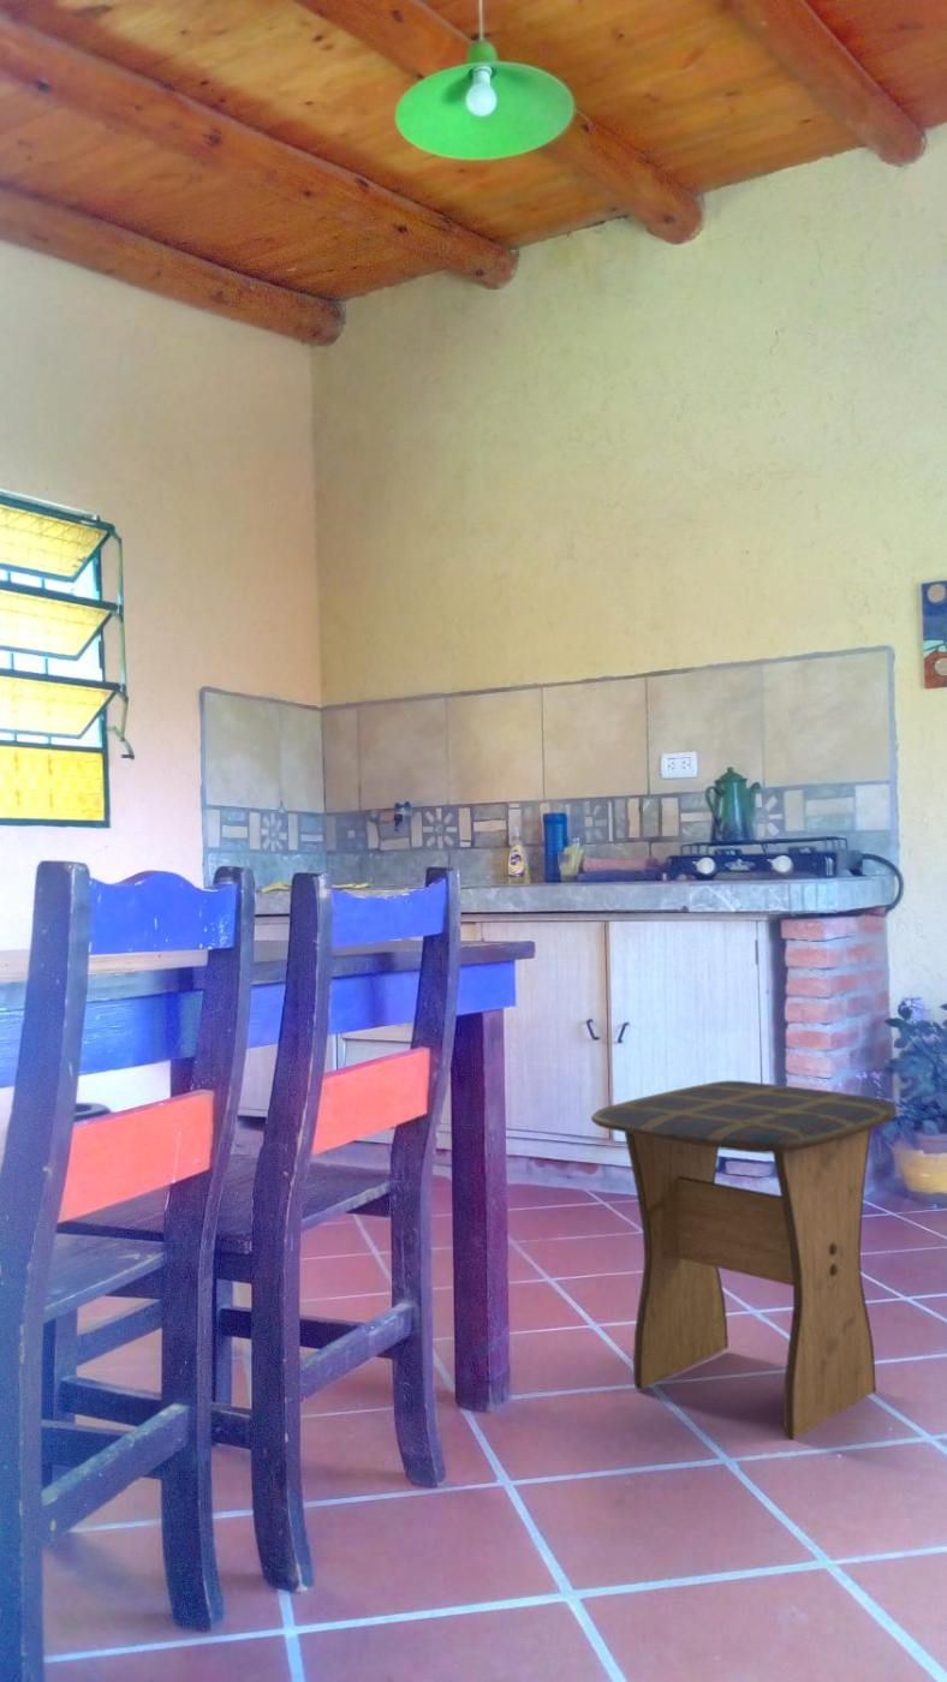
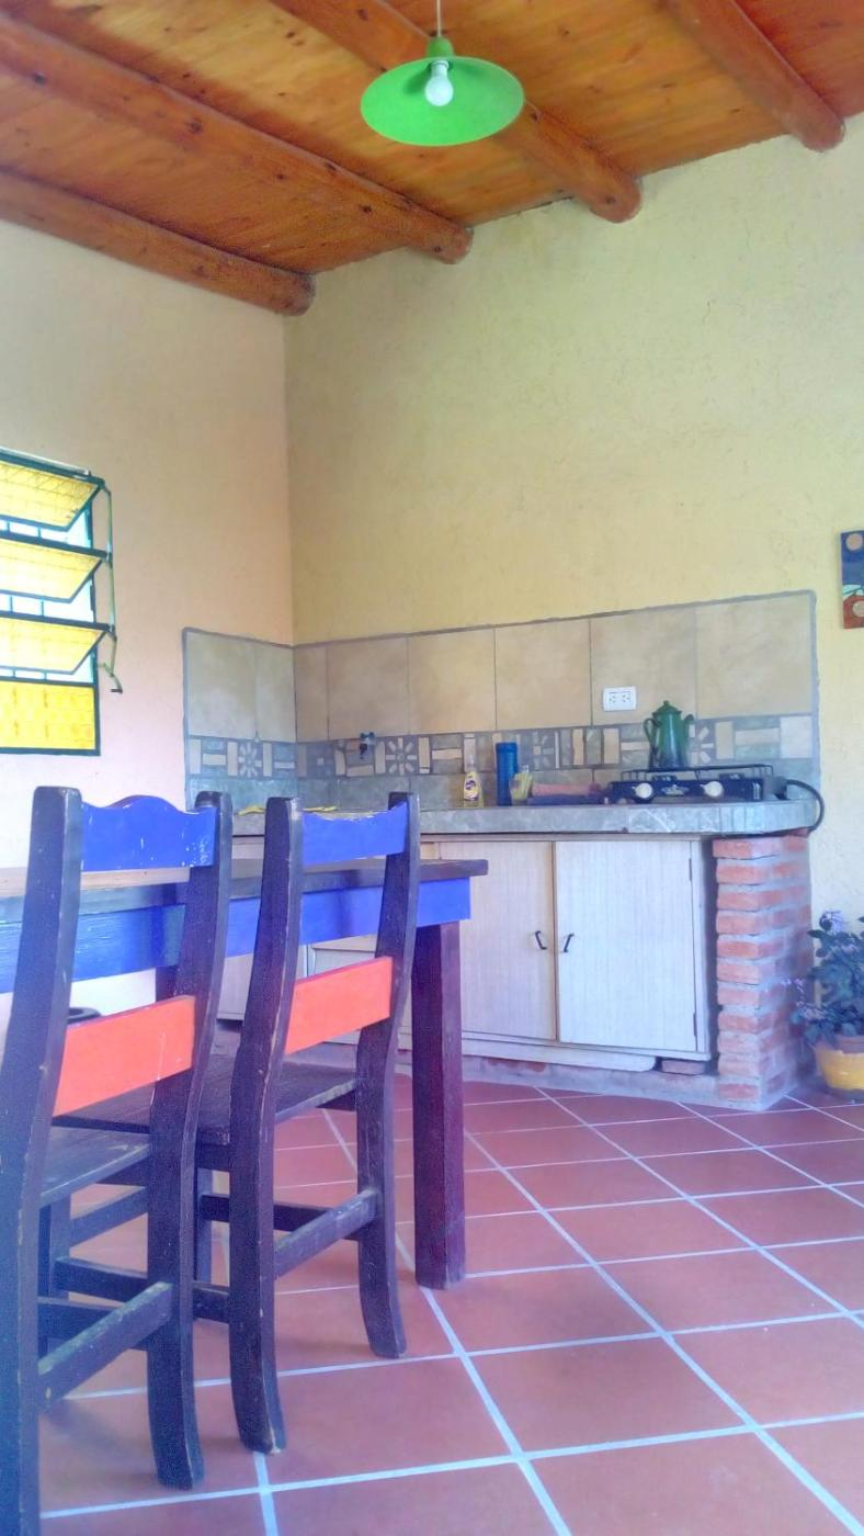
- stool (749, 1245)
